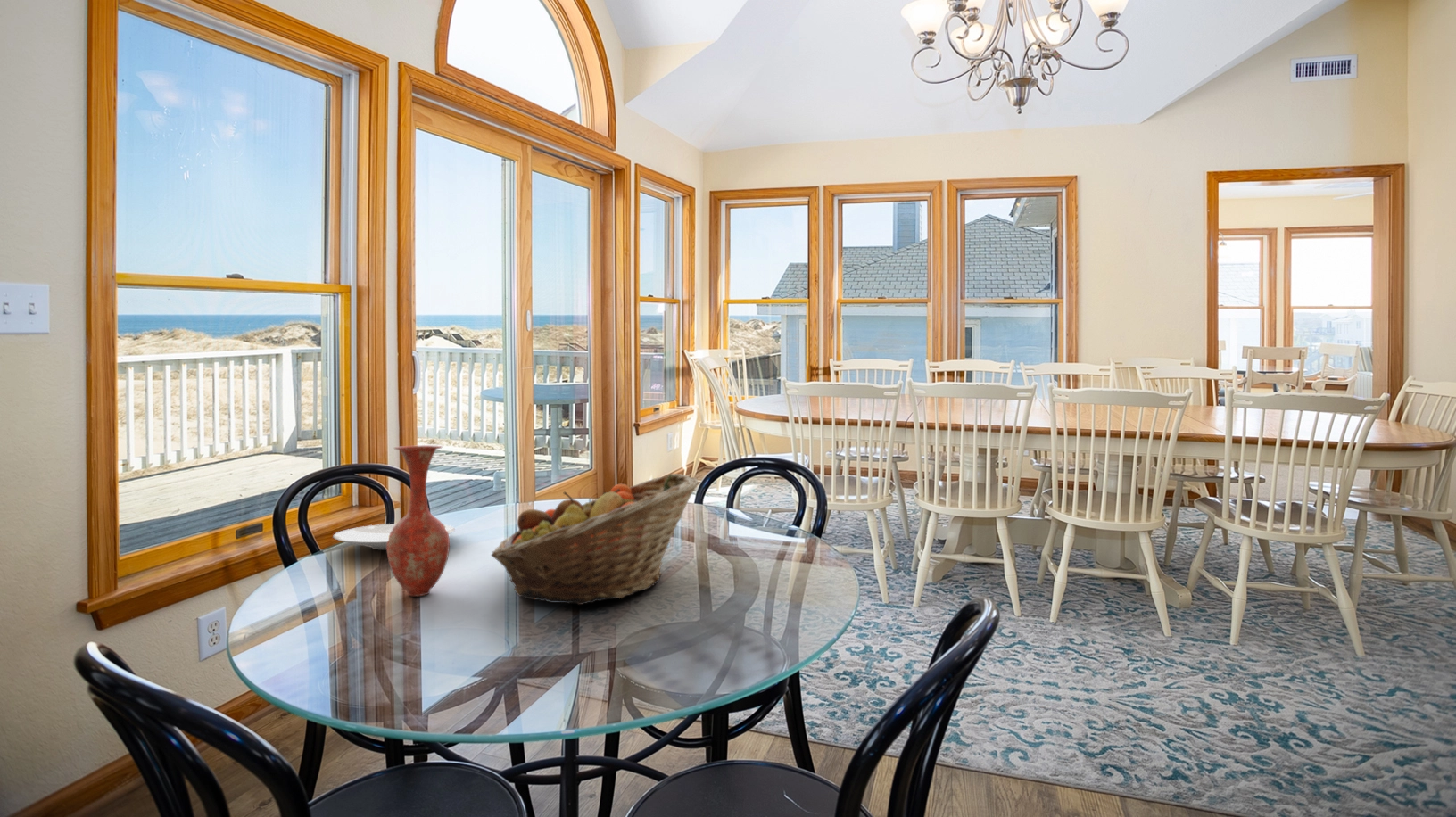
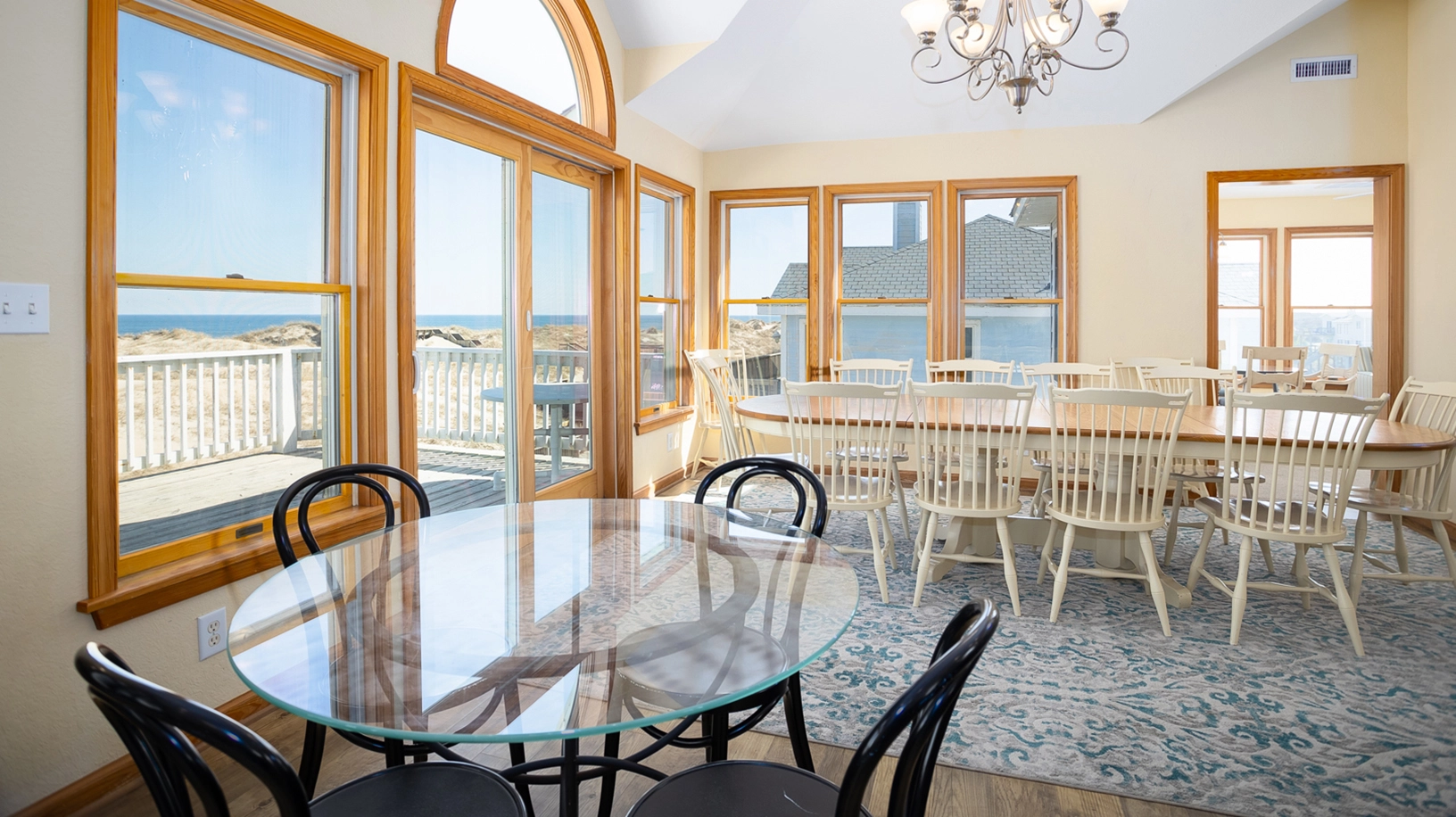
- vase (418, 520)
- fruit basket (599, 530)
- plate (388, 536)
